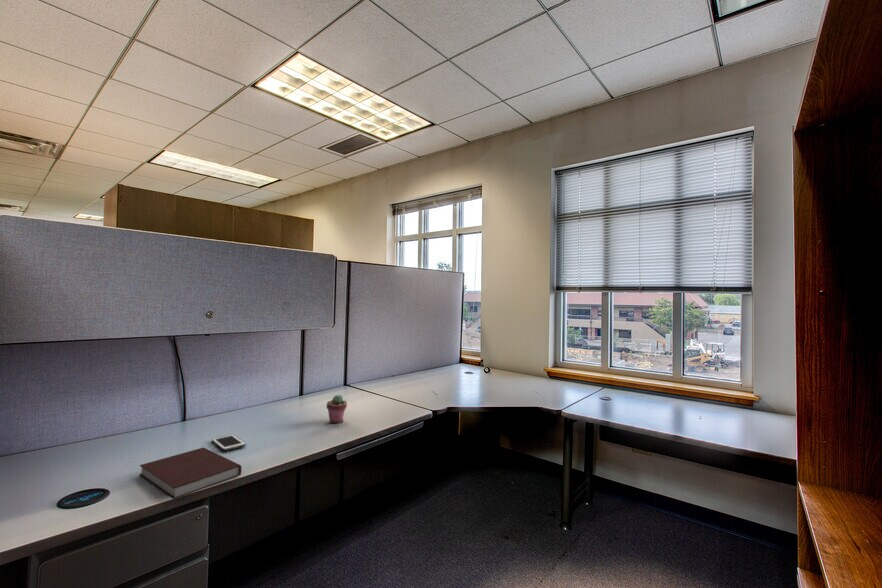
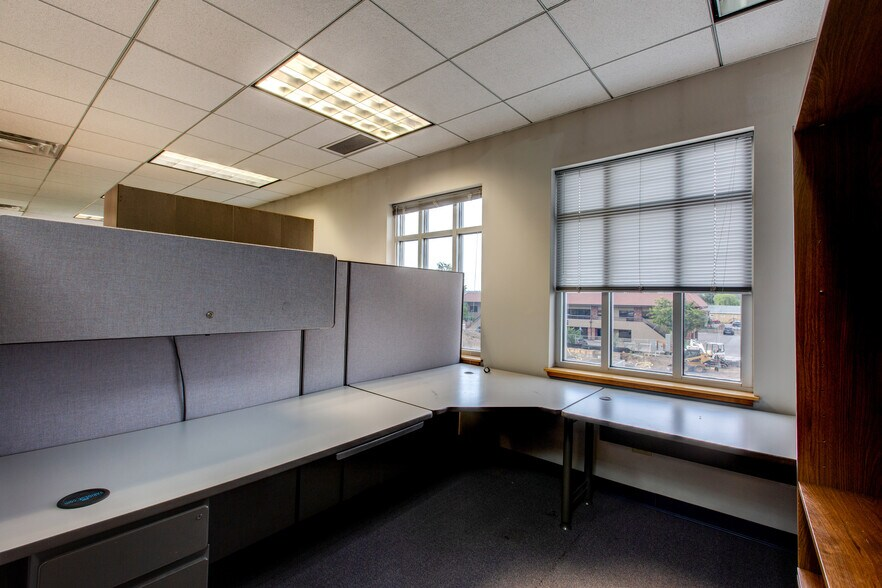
- potted succulent (336, 407)
- notebook (190, 470)
- cell phone (228, 442)
